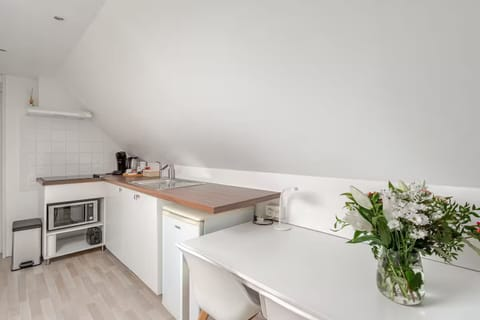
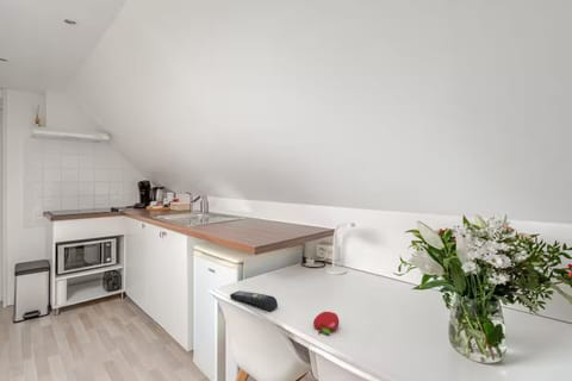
+ fruit (325, 321)
+ remote control (253, 298)
